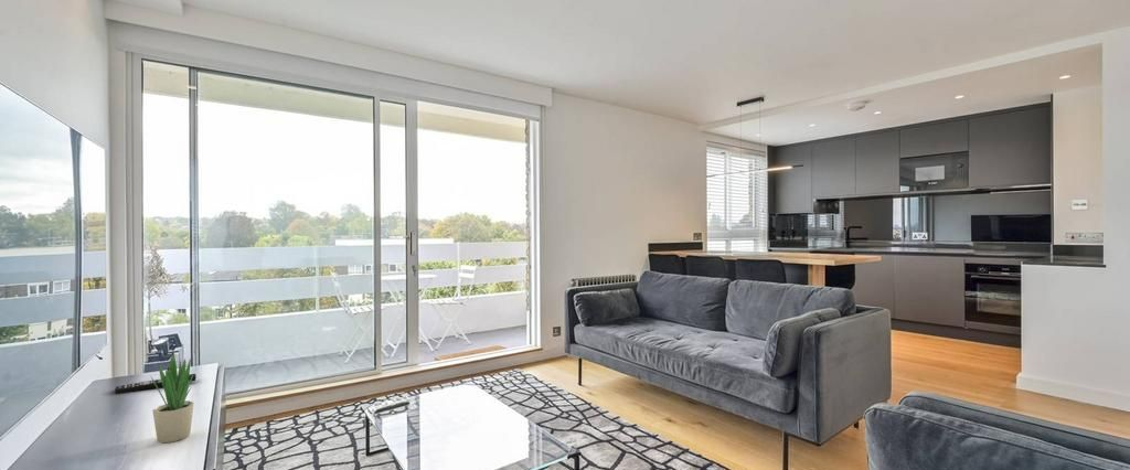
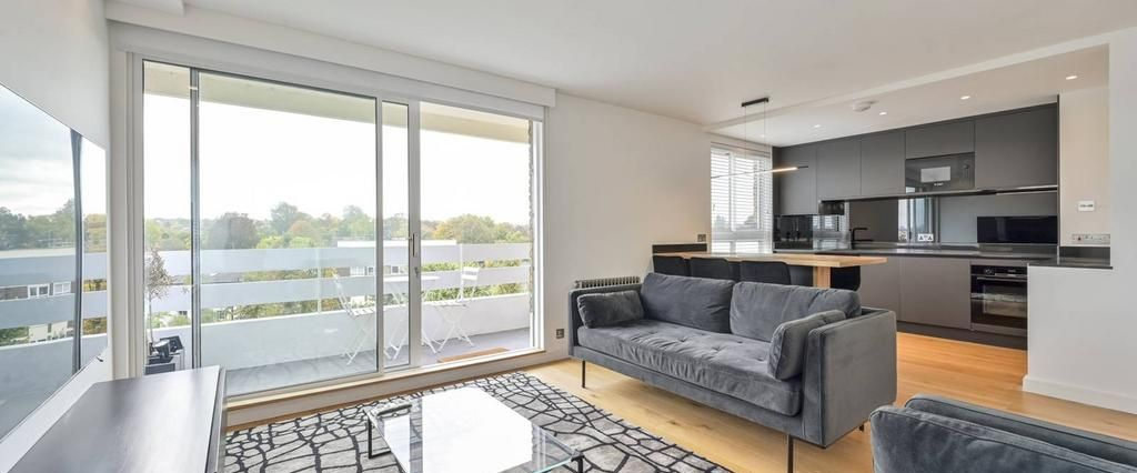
- remote control (157, 383)
- potted plant (177, 392)
